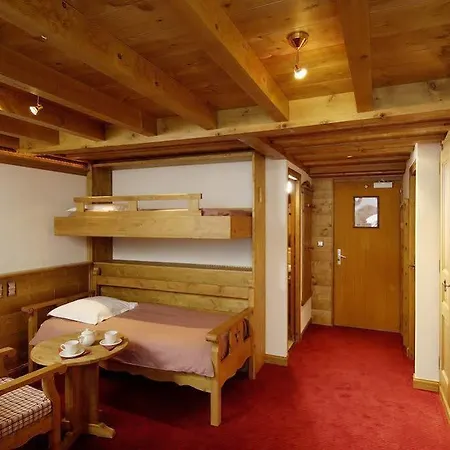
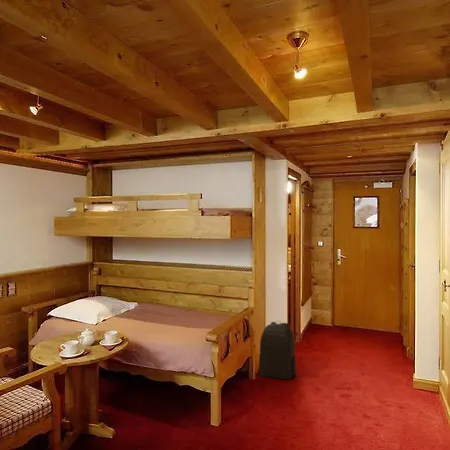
+ backpack (277, 346)
